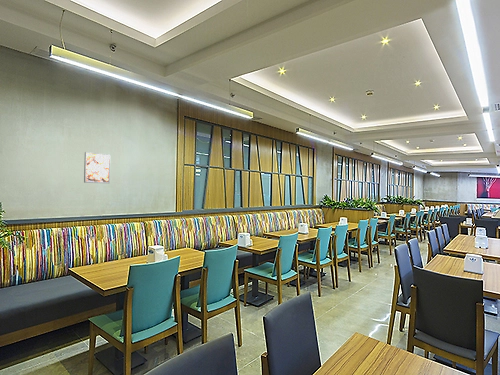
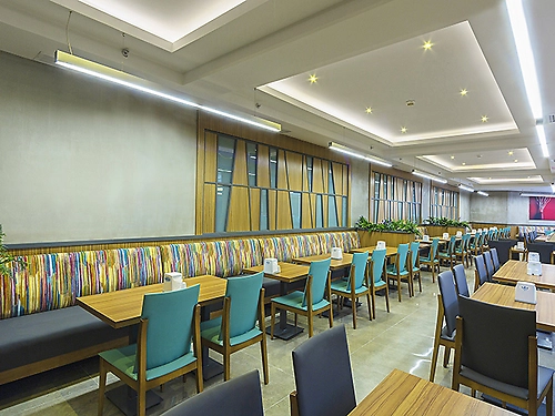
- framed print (97, 168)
